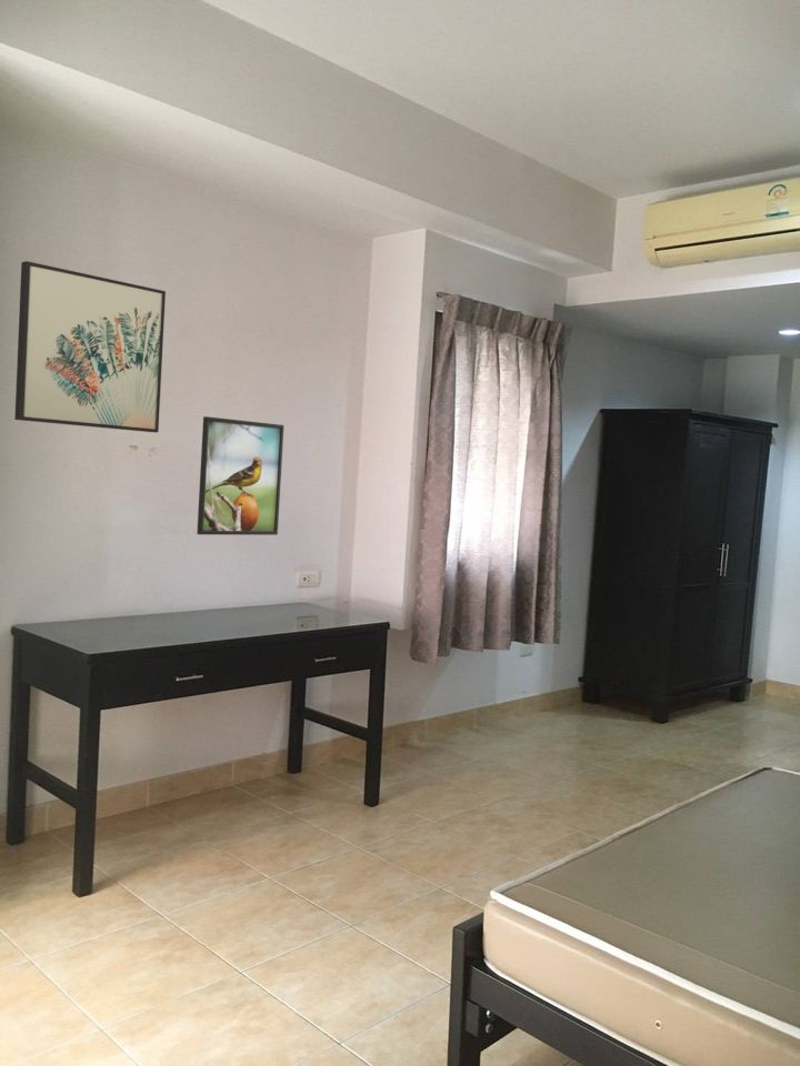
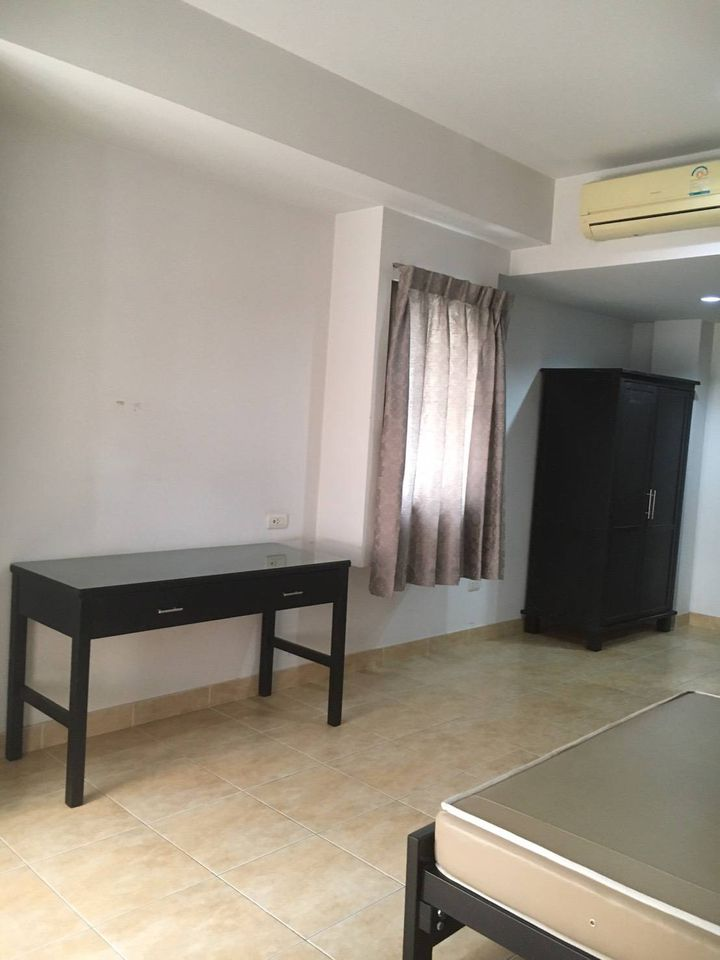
- wall art (93, 352)
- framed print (241, 477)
